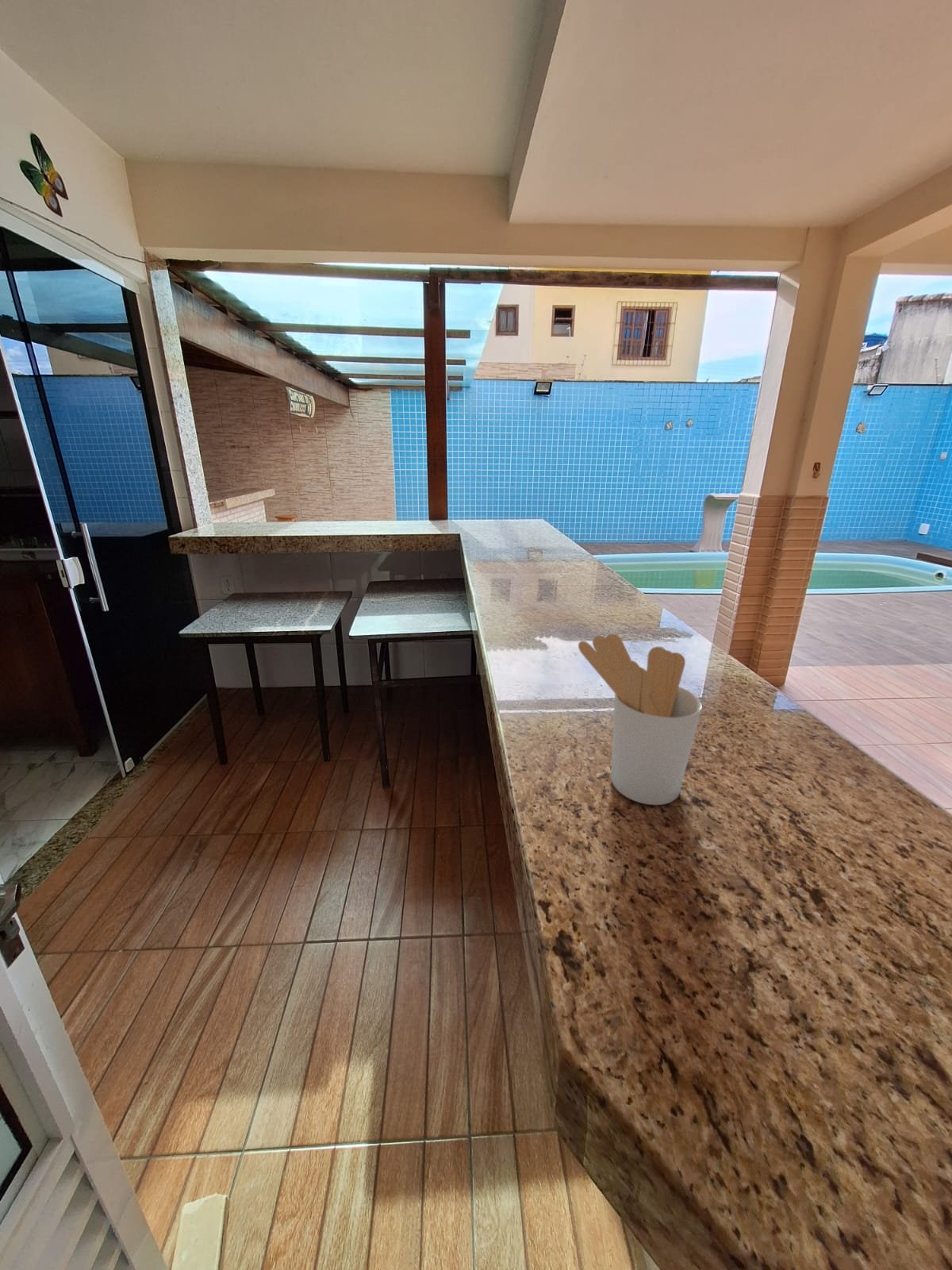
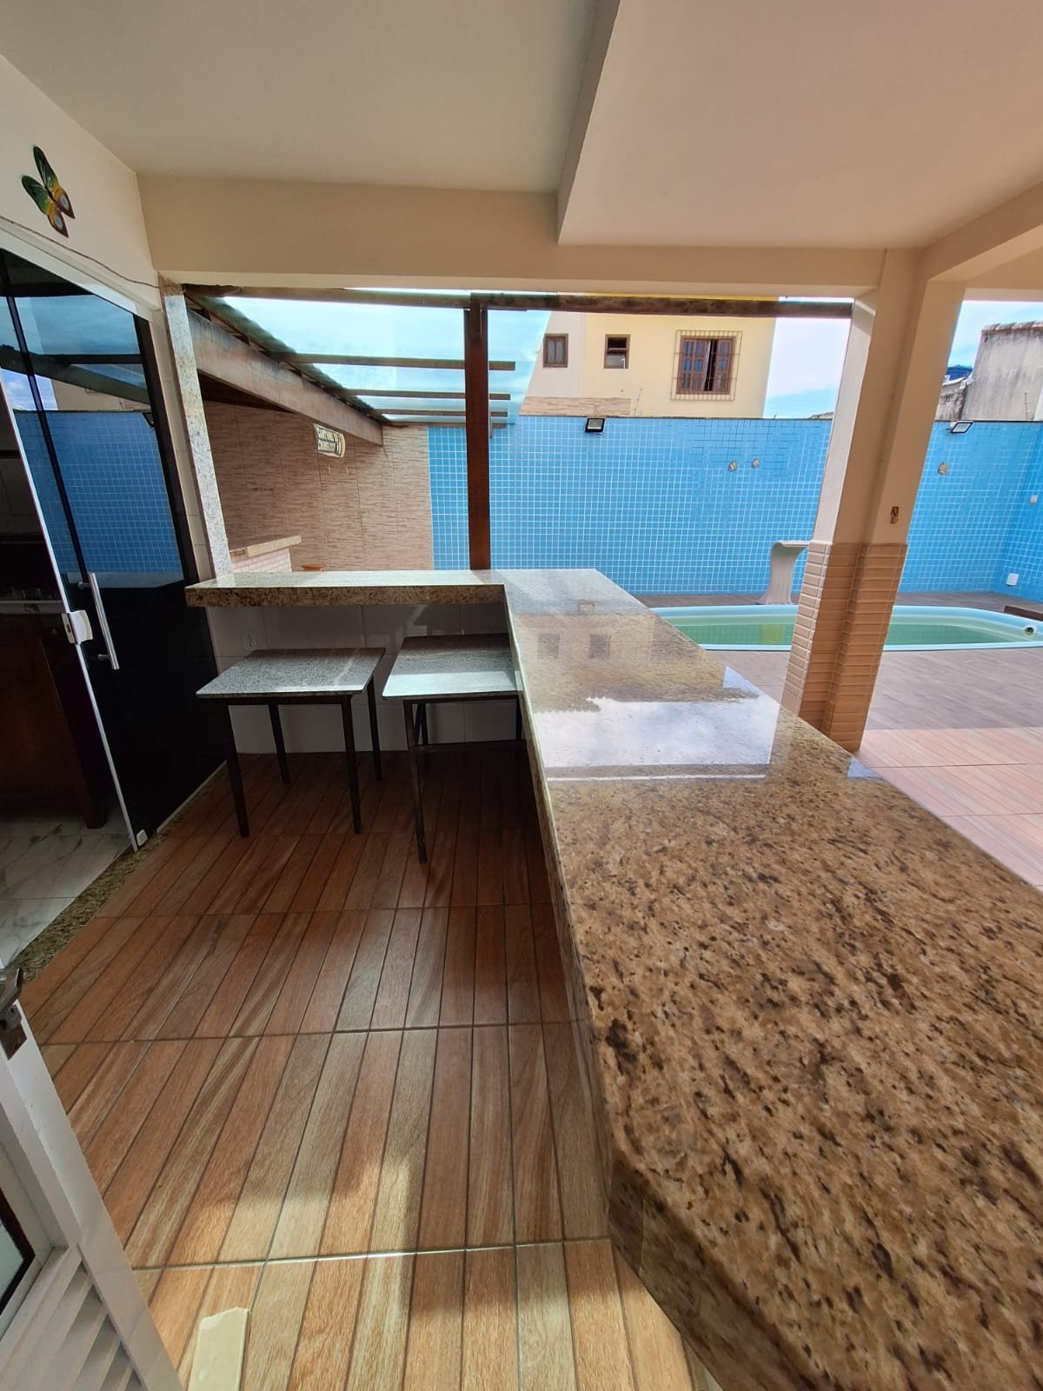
- utensil holder (634, 713)
